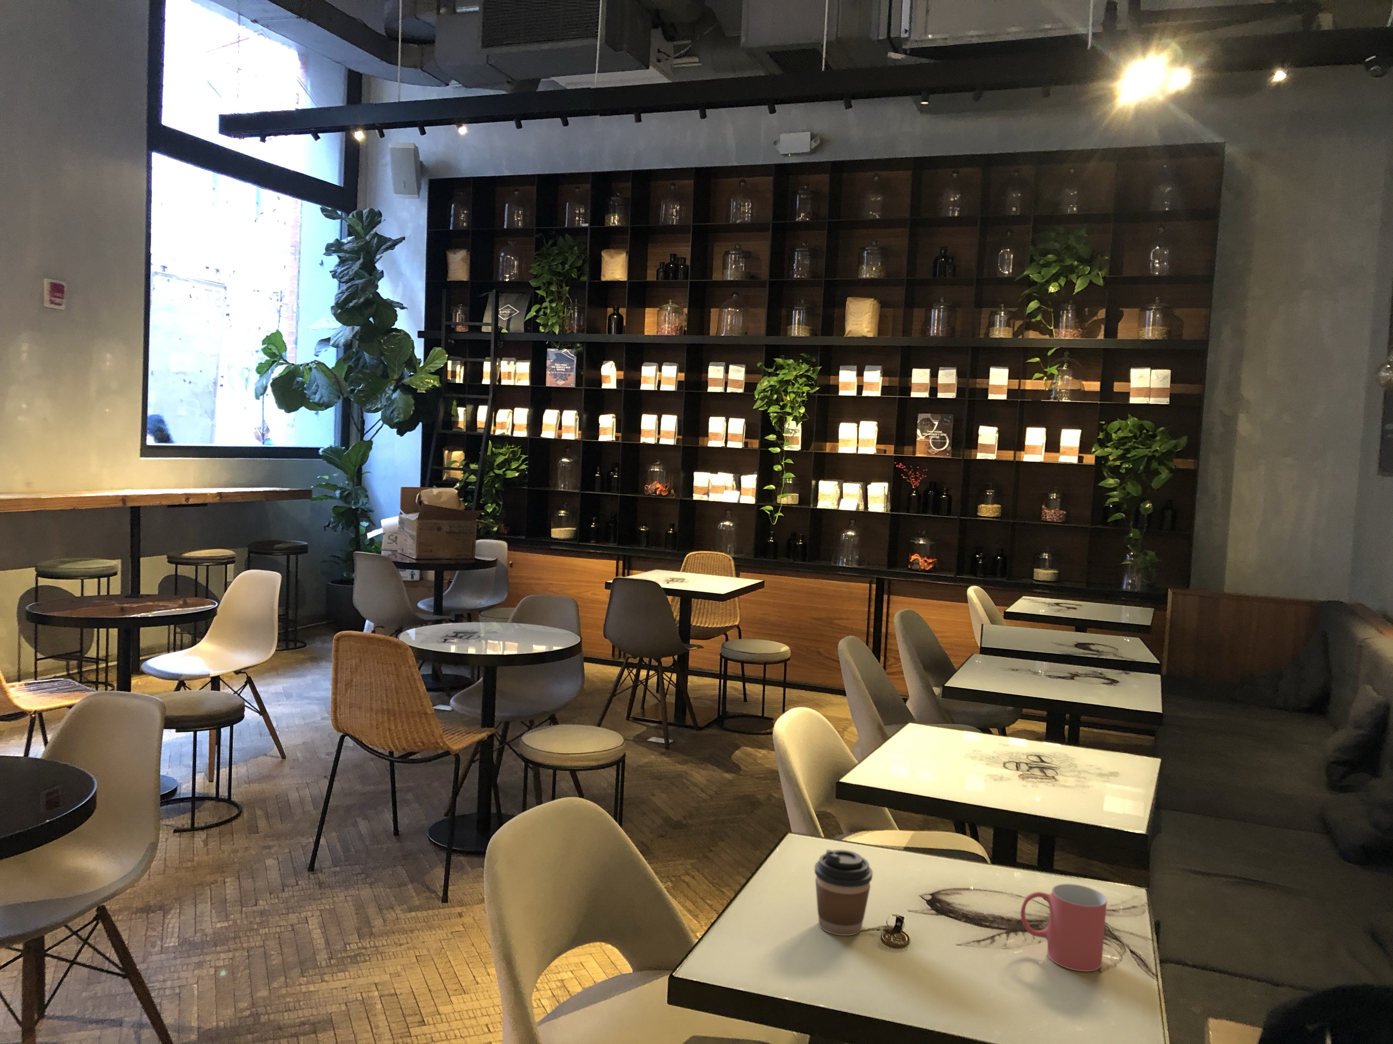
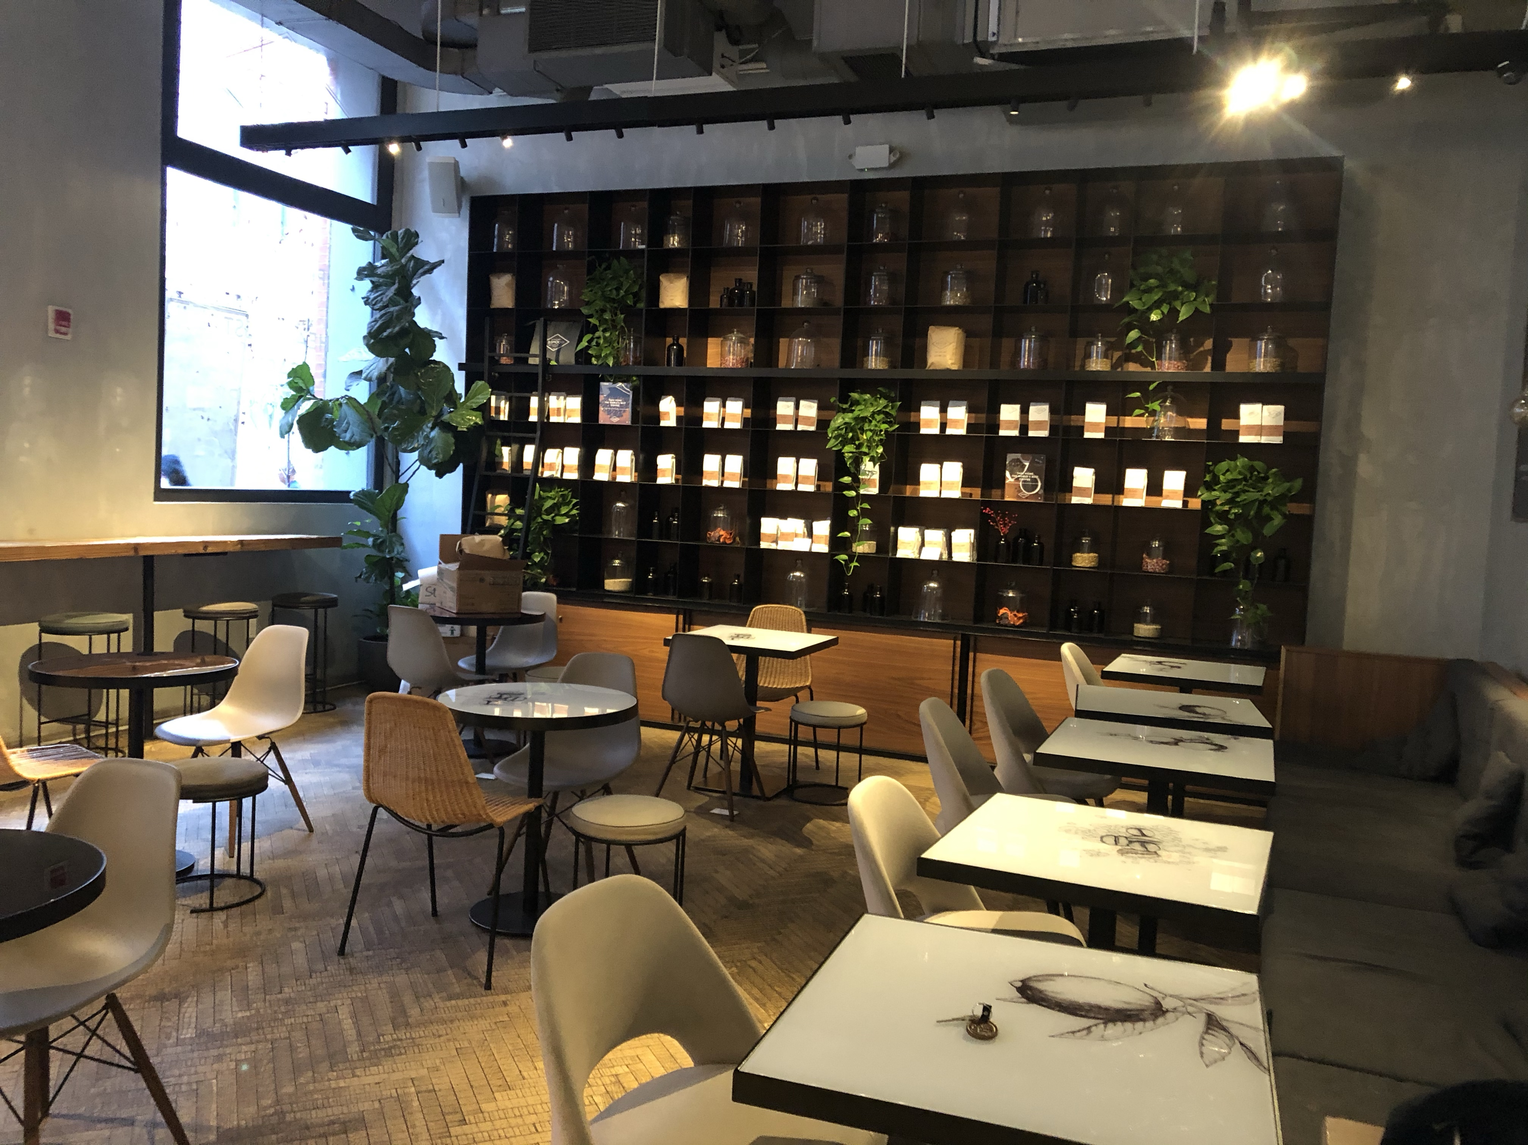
- coffee cup (842, 888)
- mug (1062, 923)
